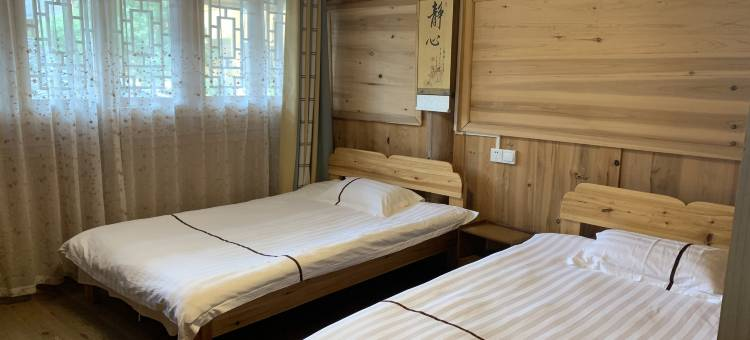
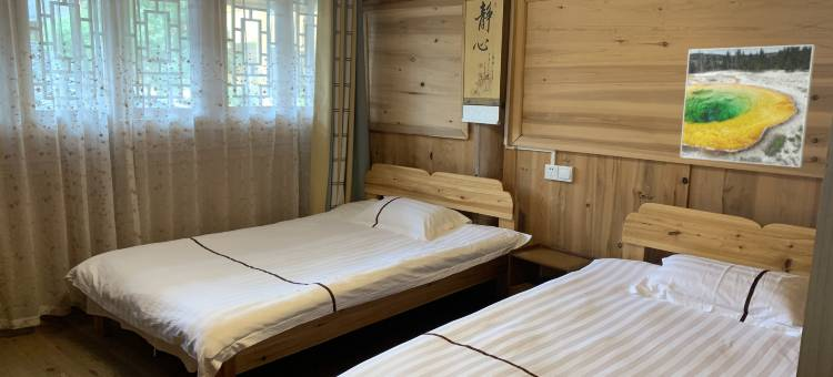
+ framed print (742, 105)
